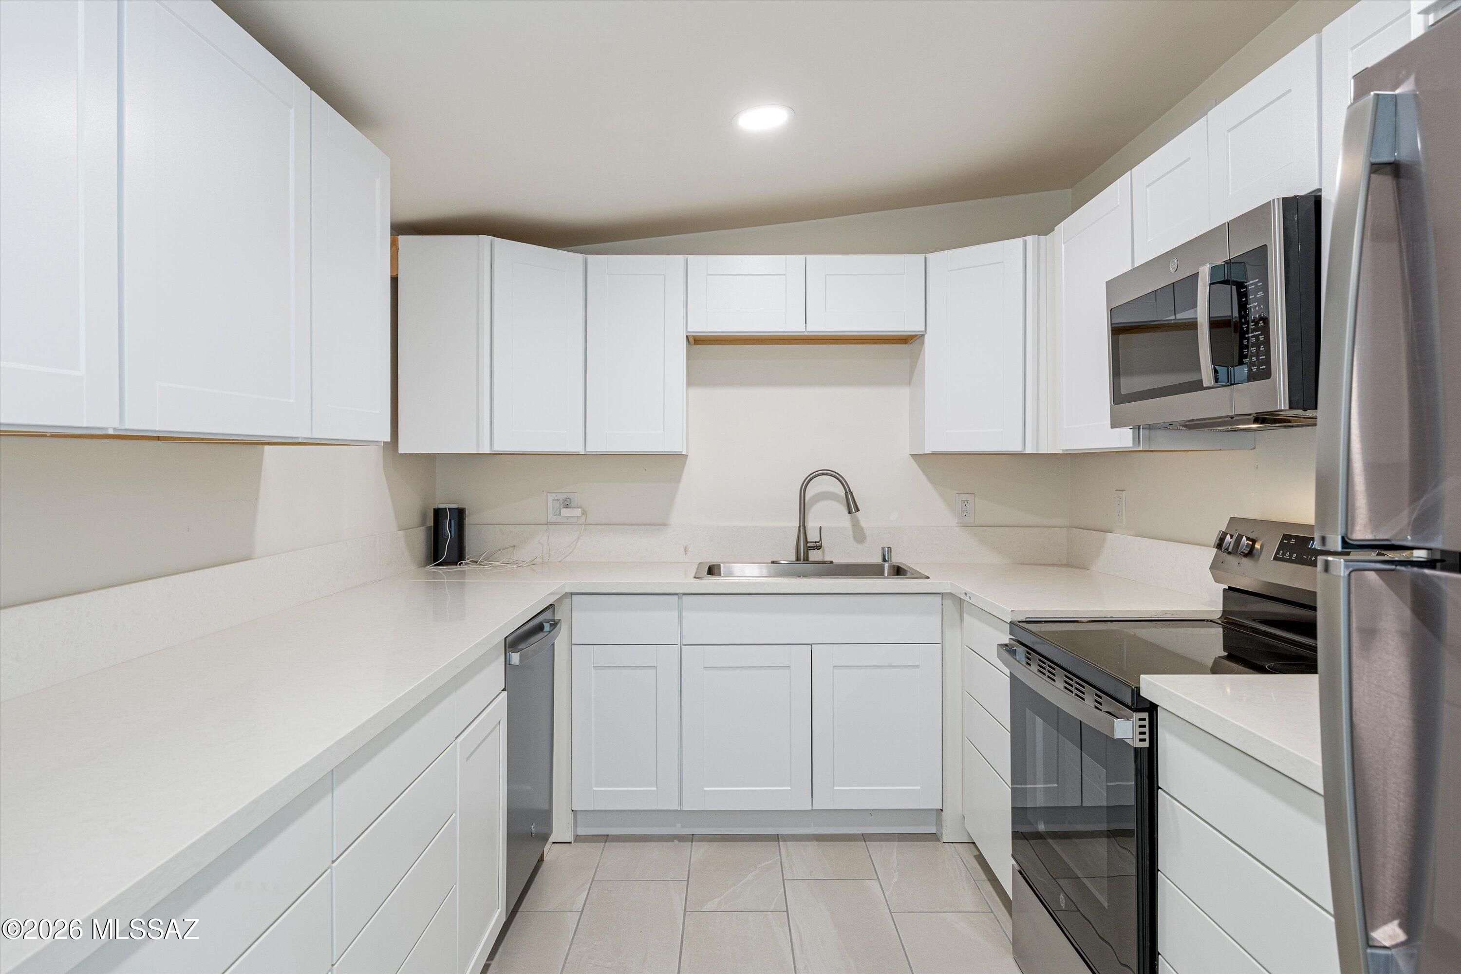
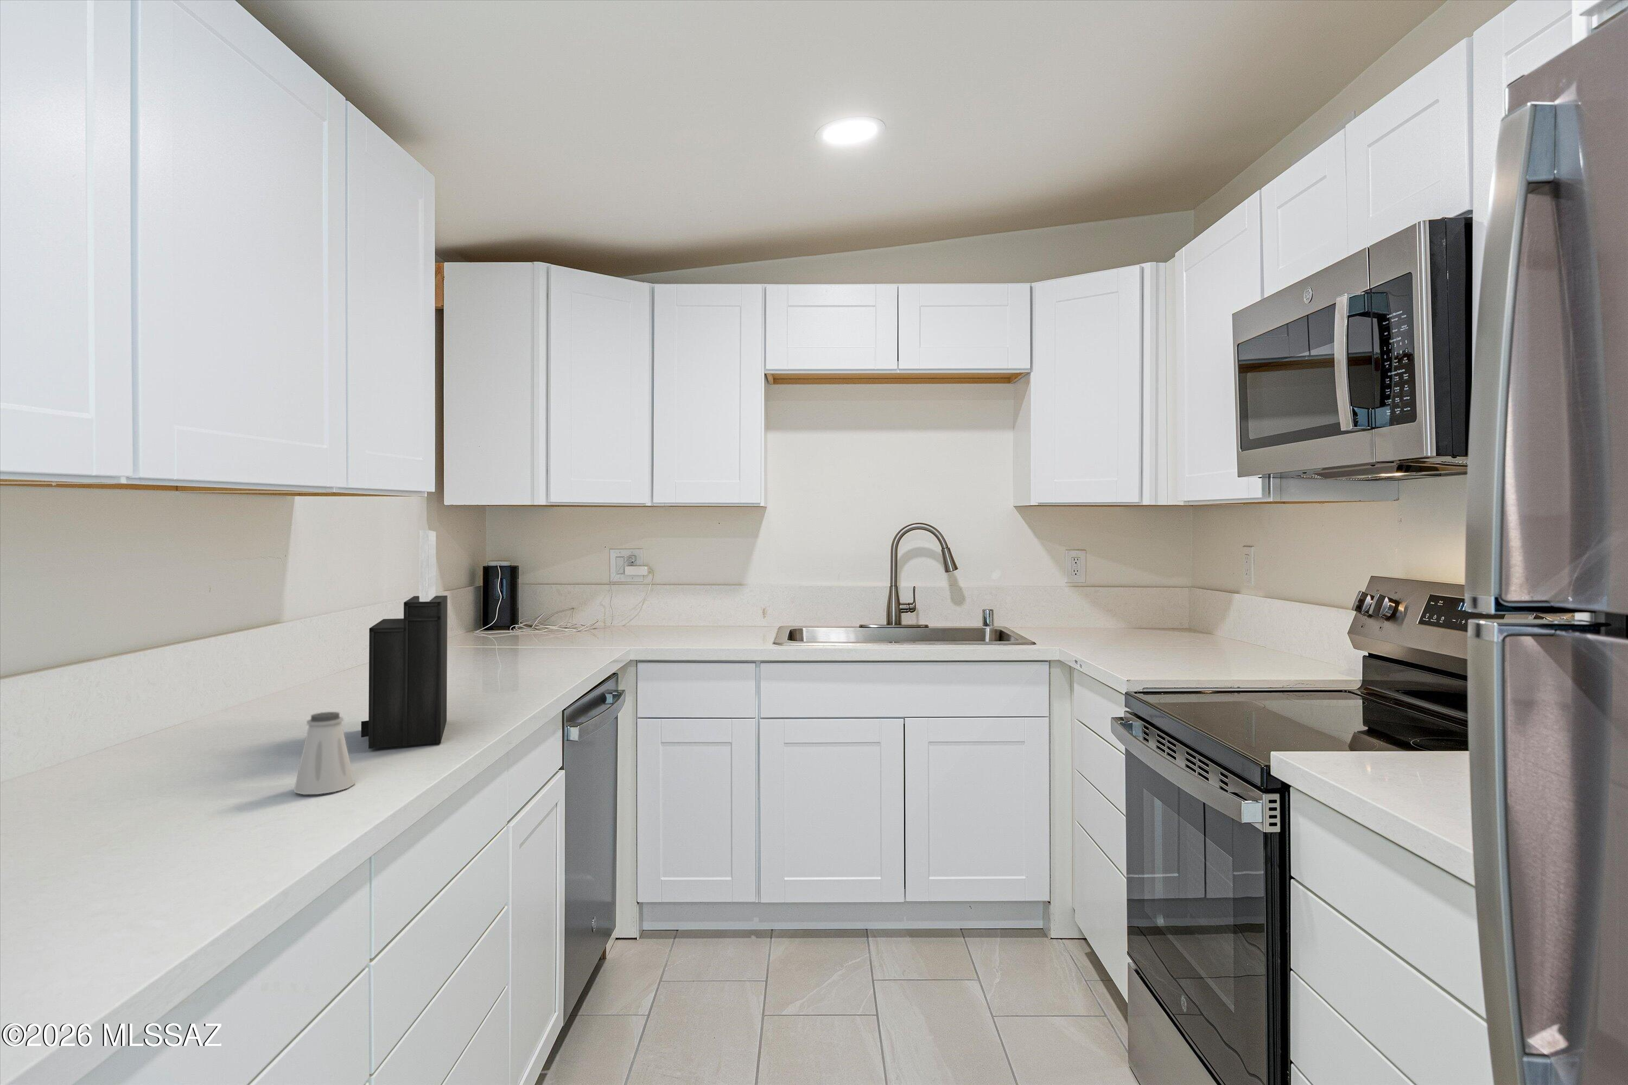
+ saltshaker (325, 751)
+ knife block (403, 632)
